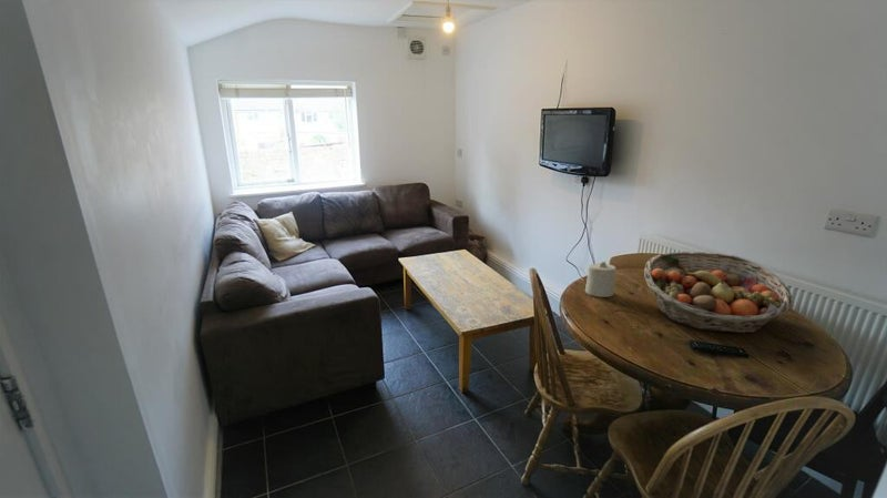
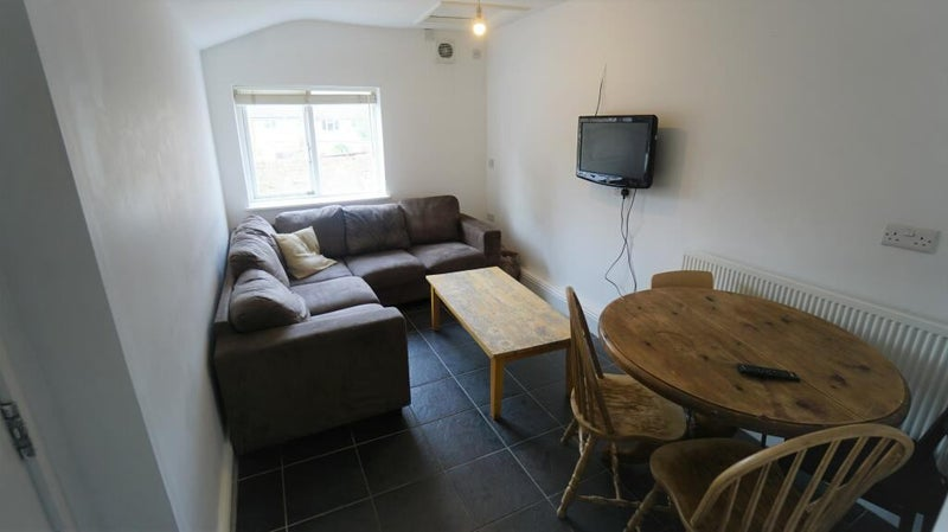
- fruit basket (711, 289)
- candle (600, 277)
